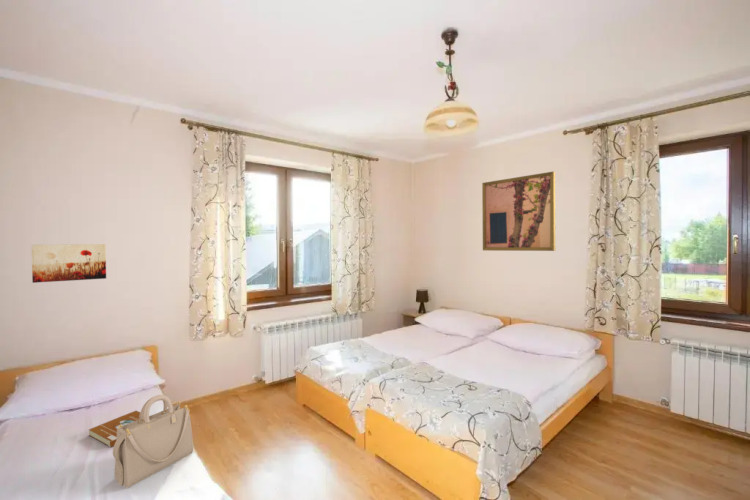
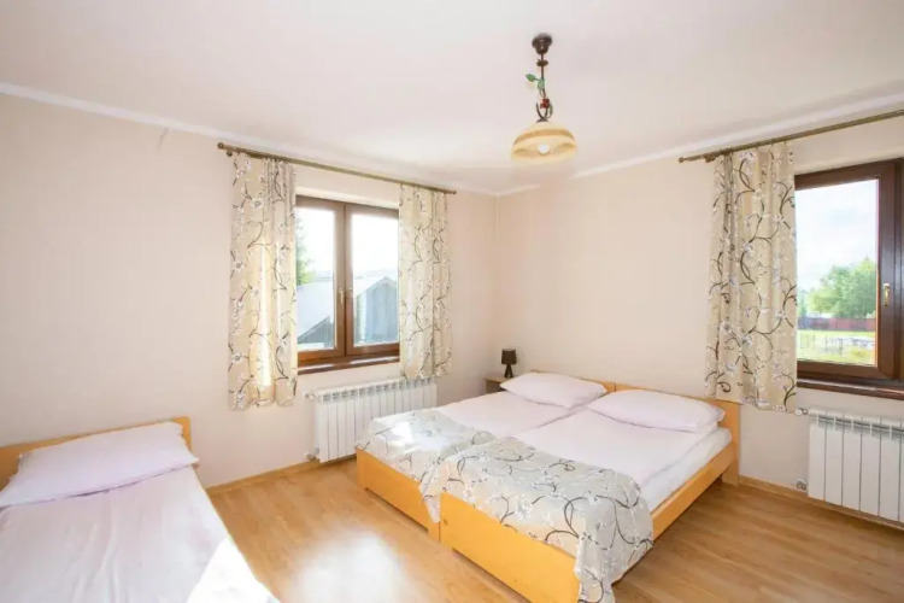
- book (123, 425)
- wall art (70, 262)
- handbag (154, 431)
- wall art (516, 214)
